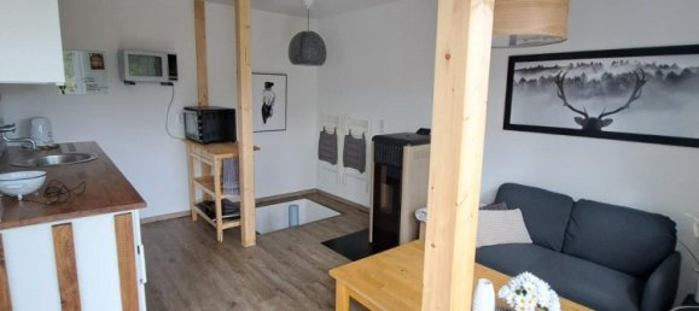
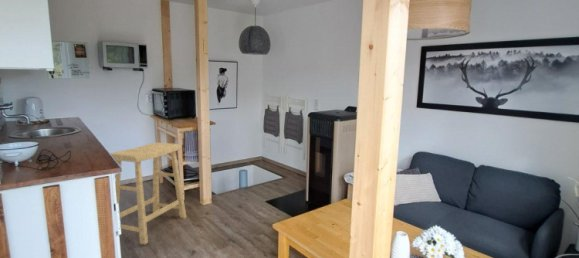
+ stool (153, 188)
